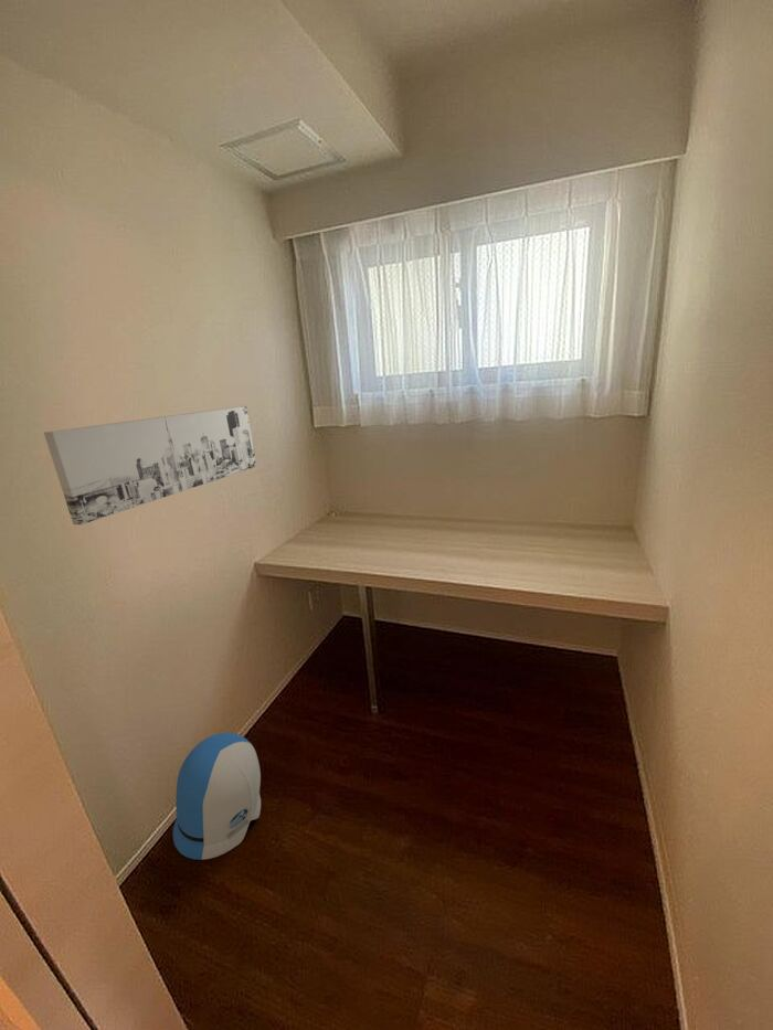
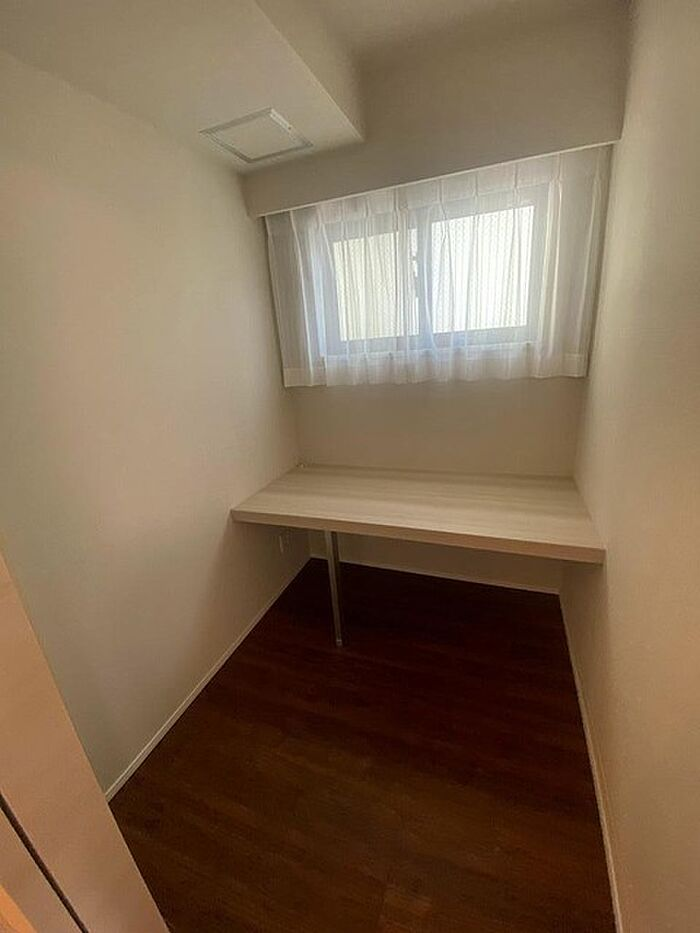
- sun visor (212, 781)
- wall art (177, 453)
